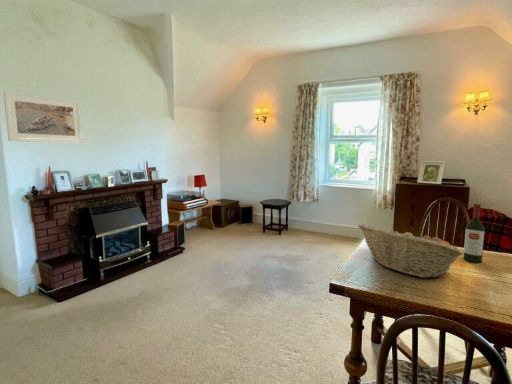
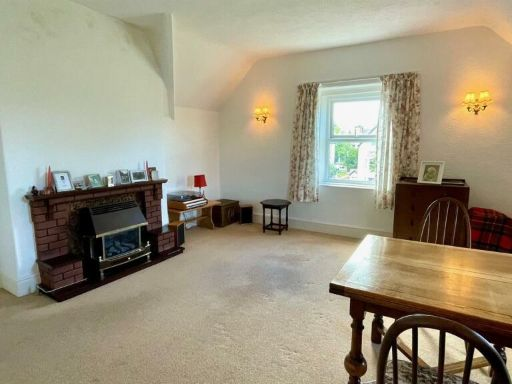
- fruit basket (405, 245)
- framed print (46, 119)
- wine bottle (474, 232)
